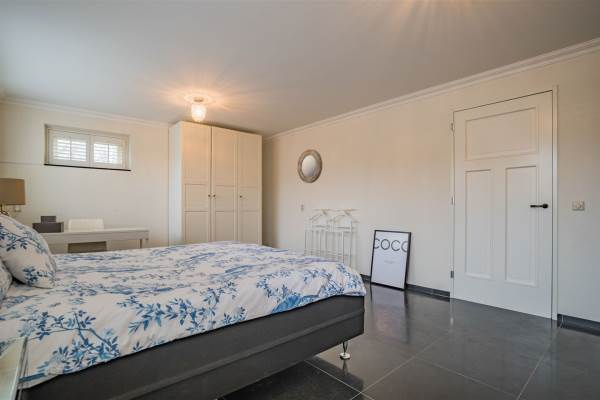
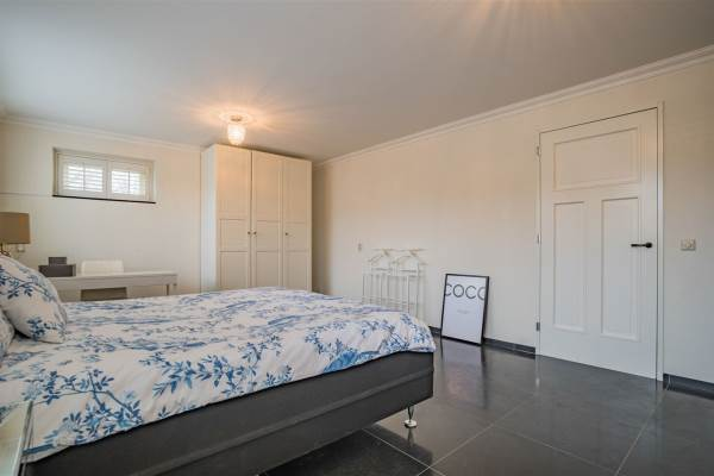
- home mirror (309, 166)
